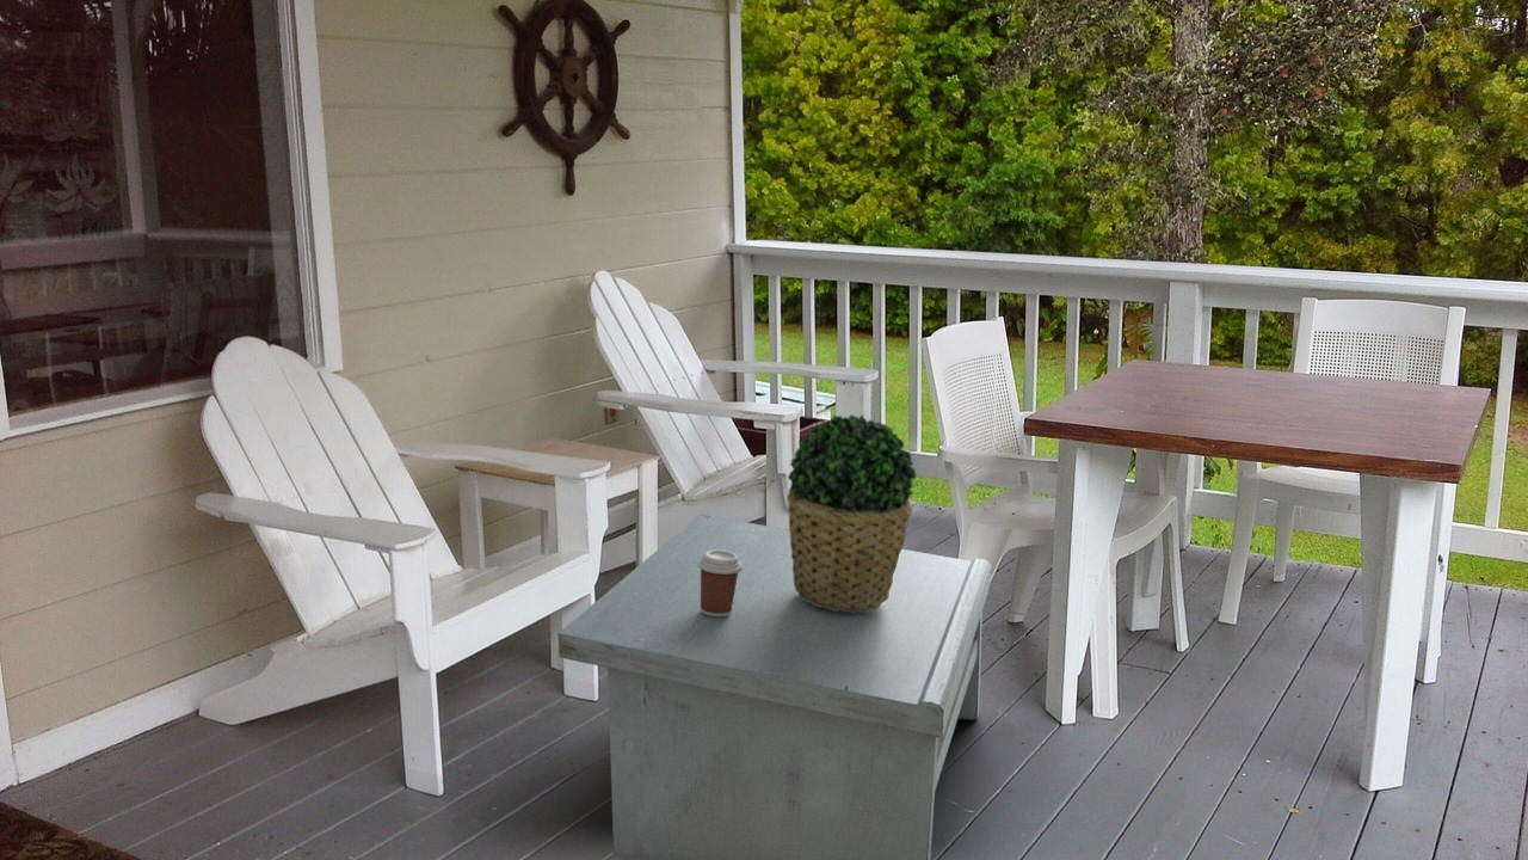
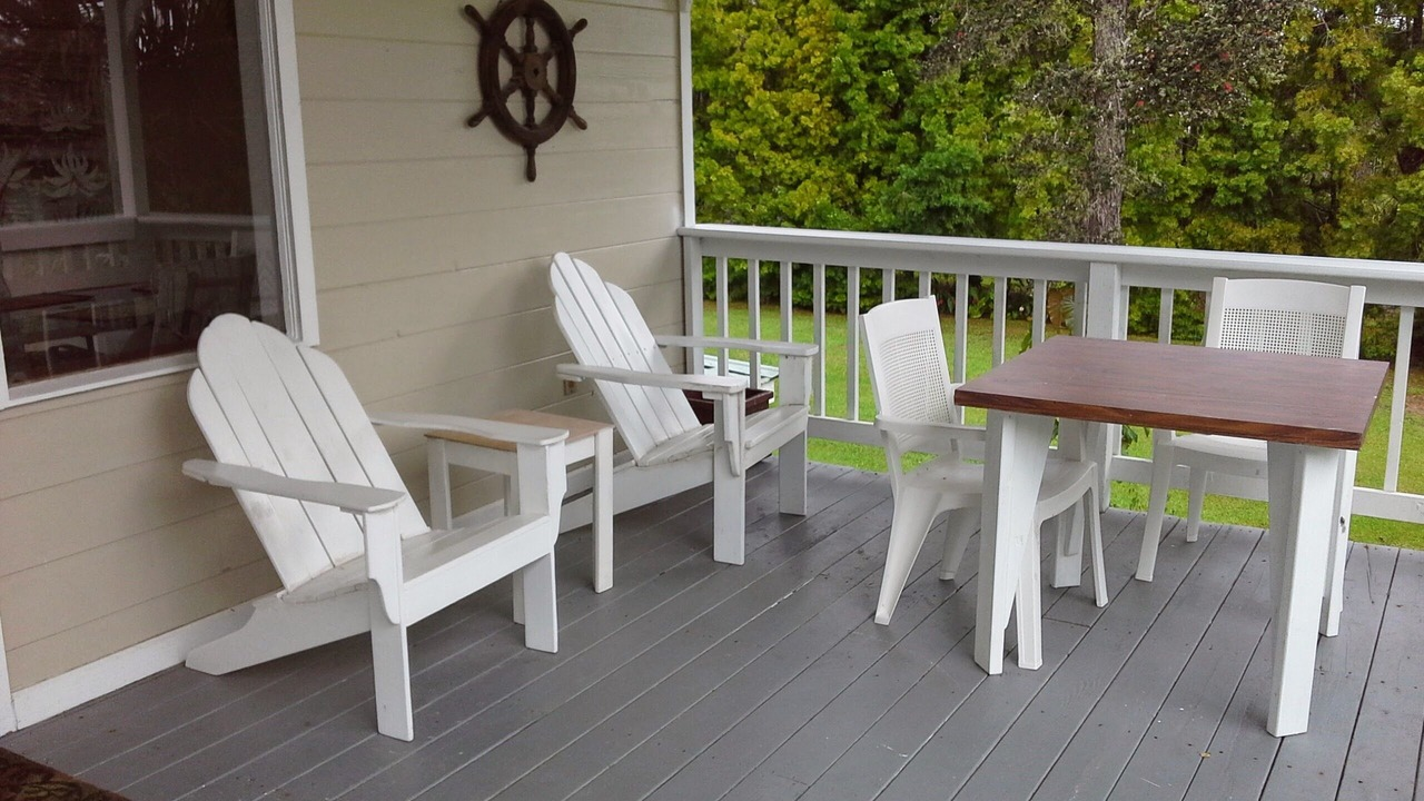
- coffee cup (715, 584)
- potted plant (838, 500)
- coffee table (800, 677)
